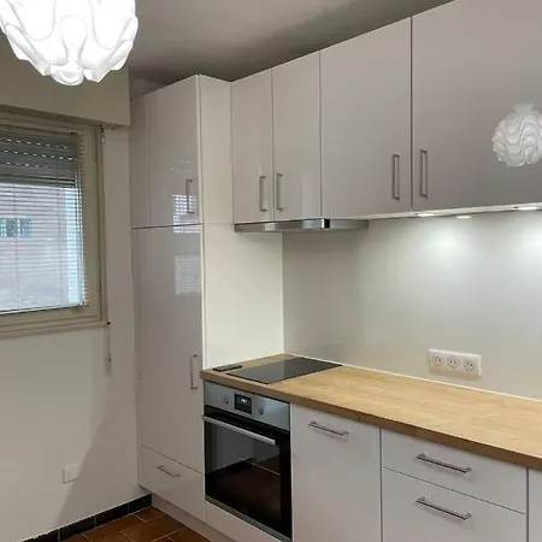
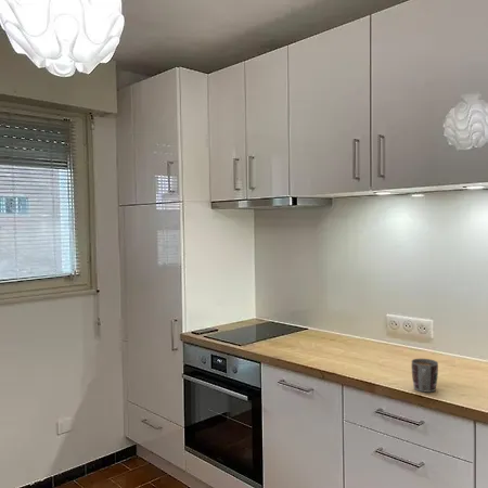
+ mug (424, 376)
